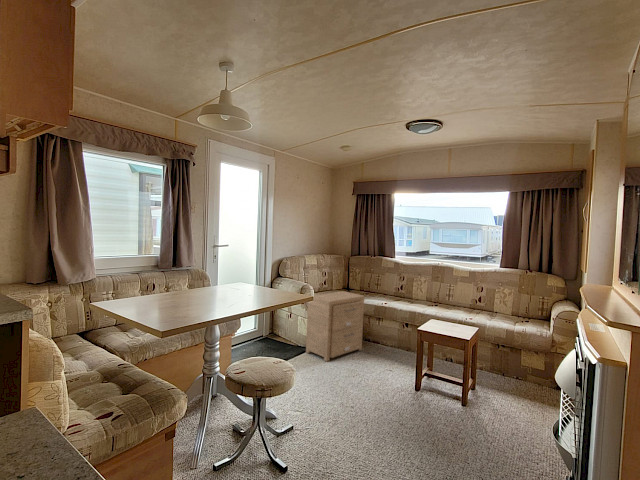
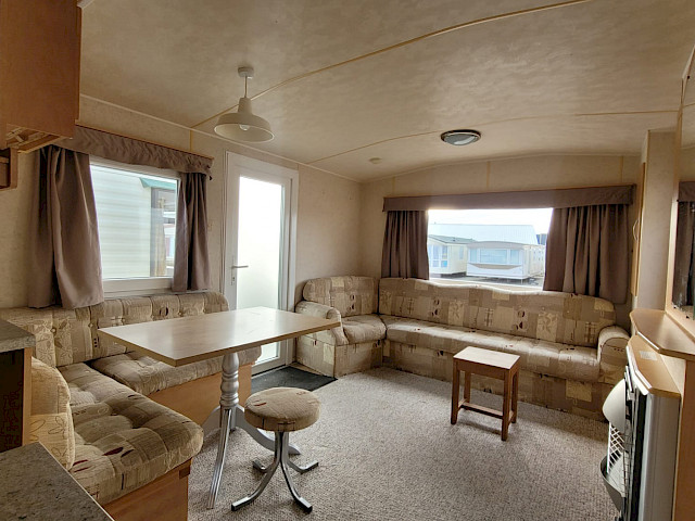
- side table (337, 323)
